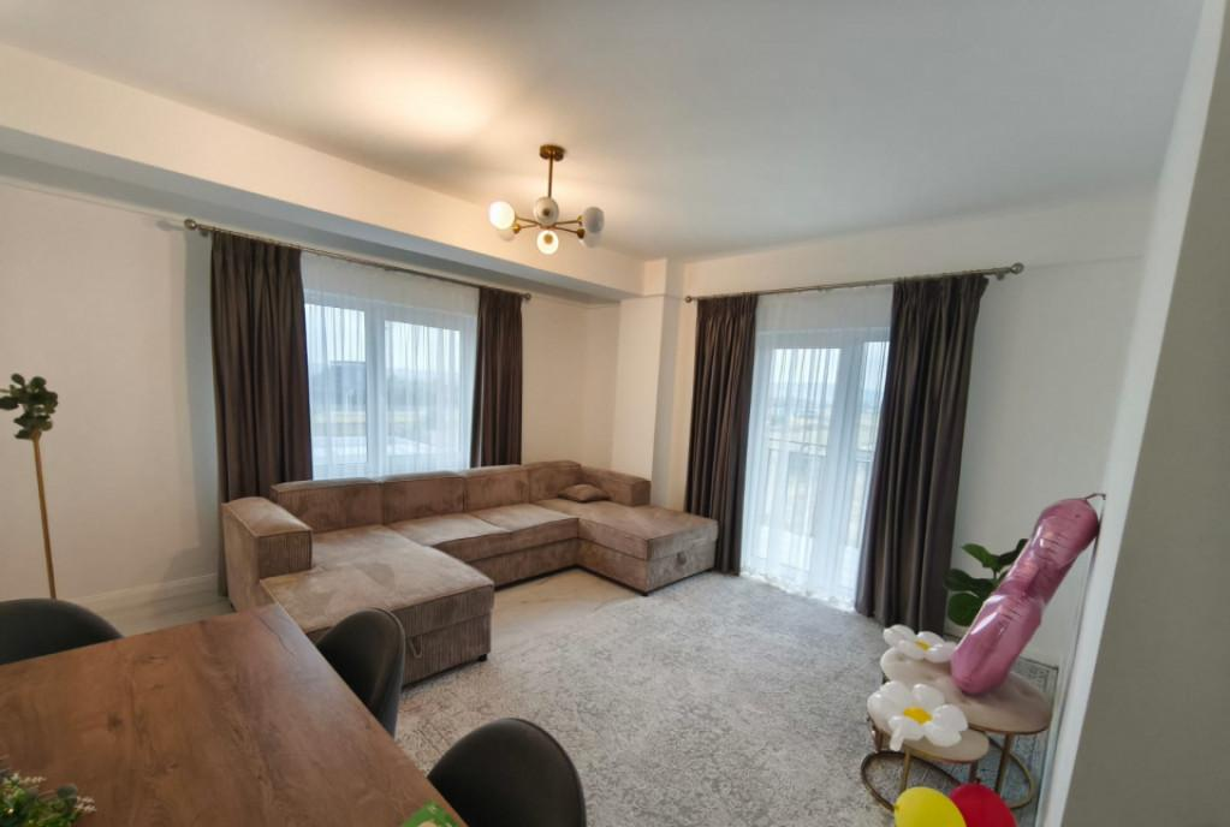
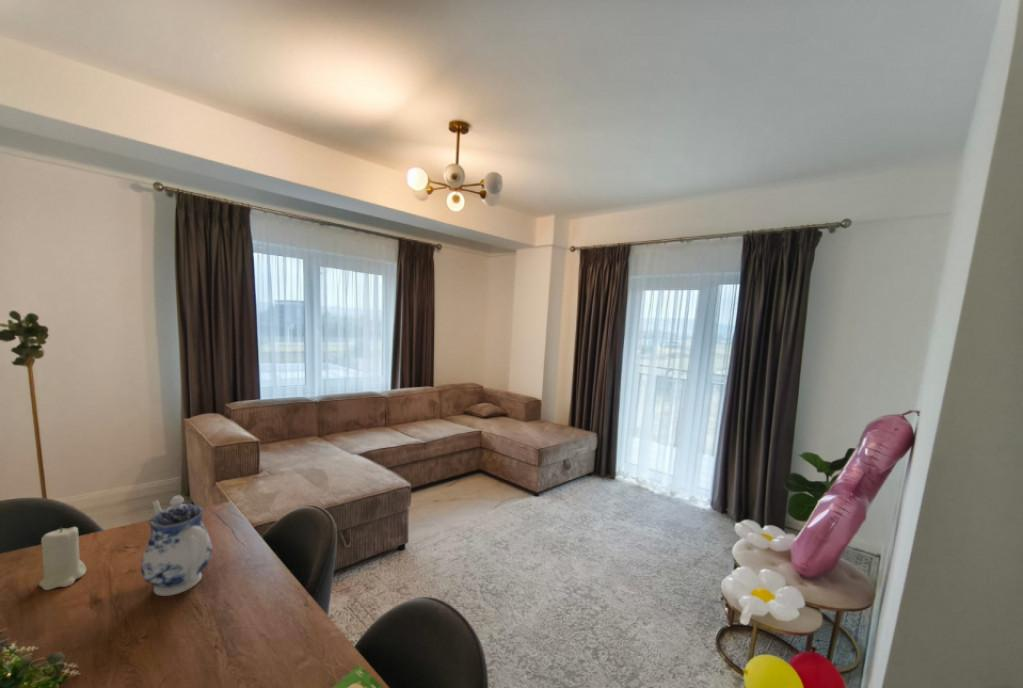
+ teapot (177, 540)
+ candle (62, 553)
